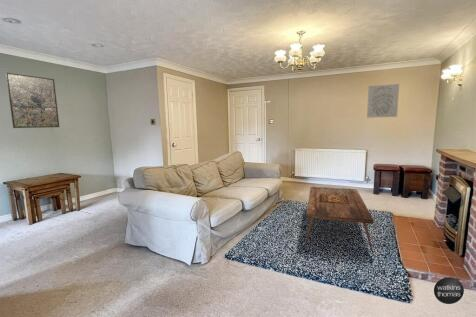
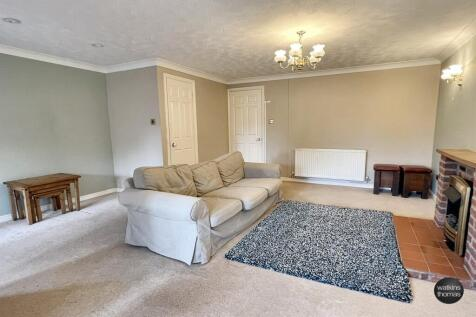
- coffee table (335, 212)
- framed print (34, 102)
- wall art (382, 101)
